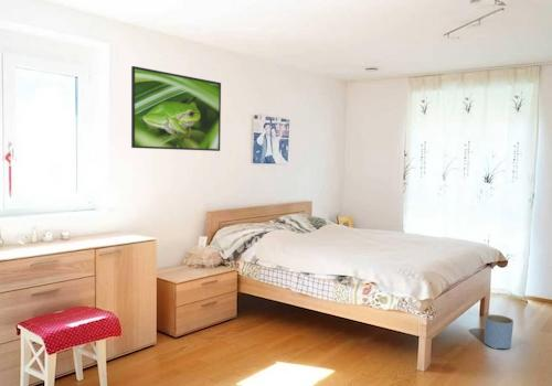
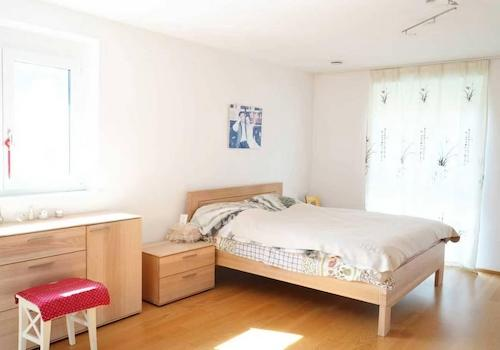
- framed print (179, 112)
- planter (498, 332)
